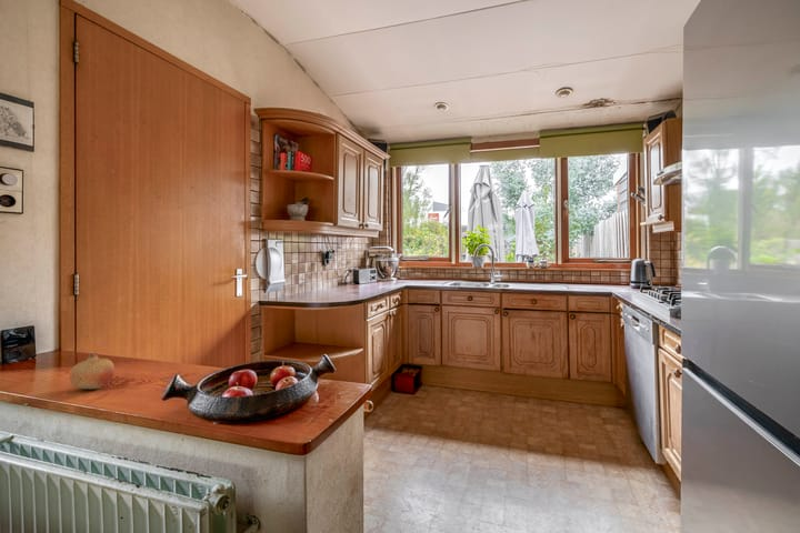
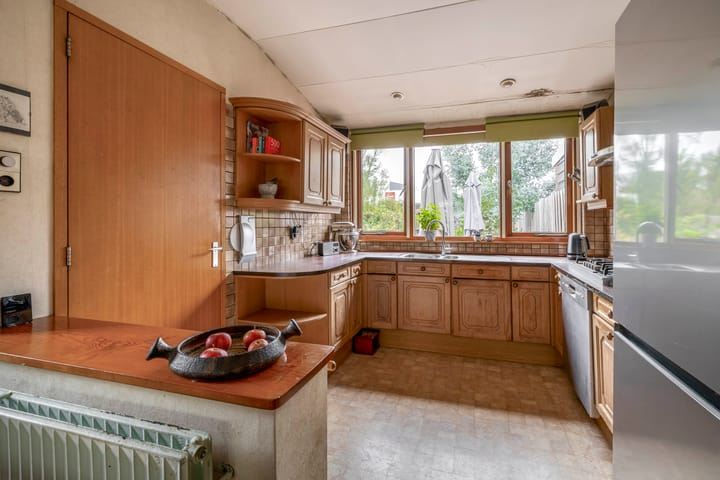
- fruit (92, 370)
